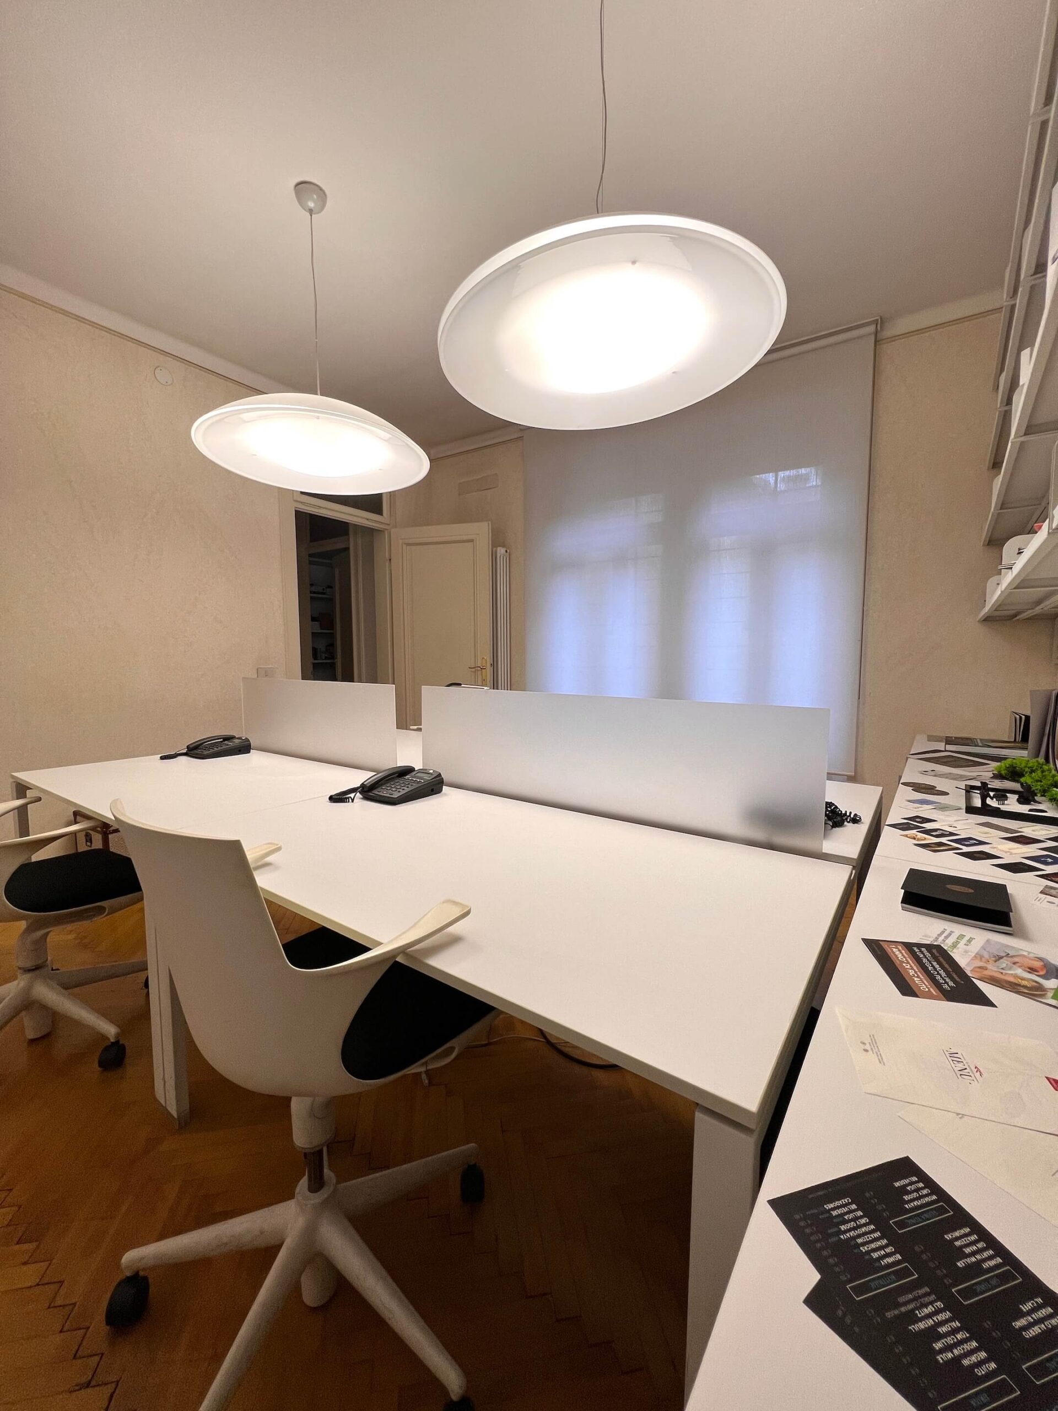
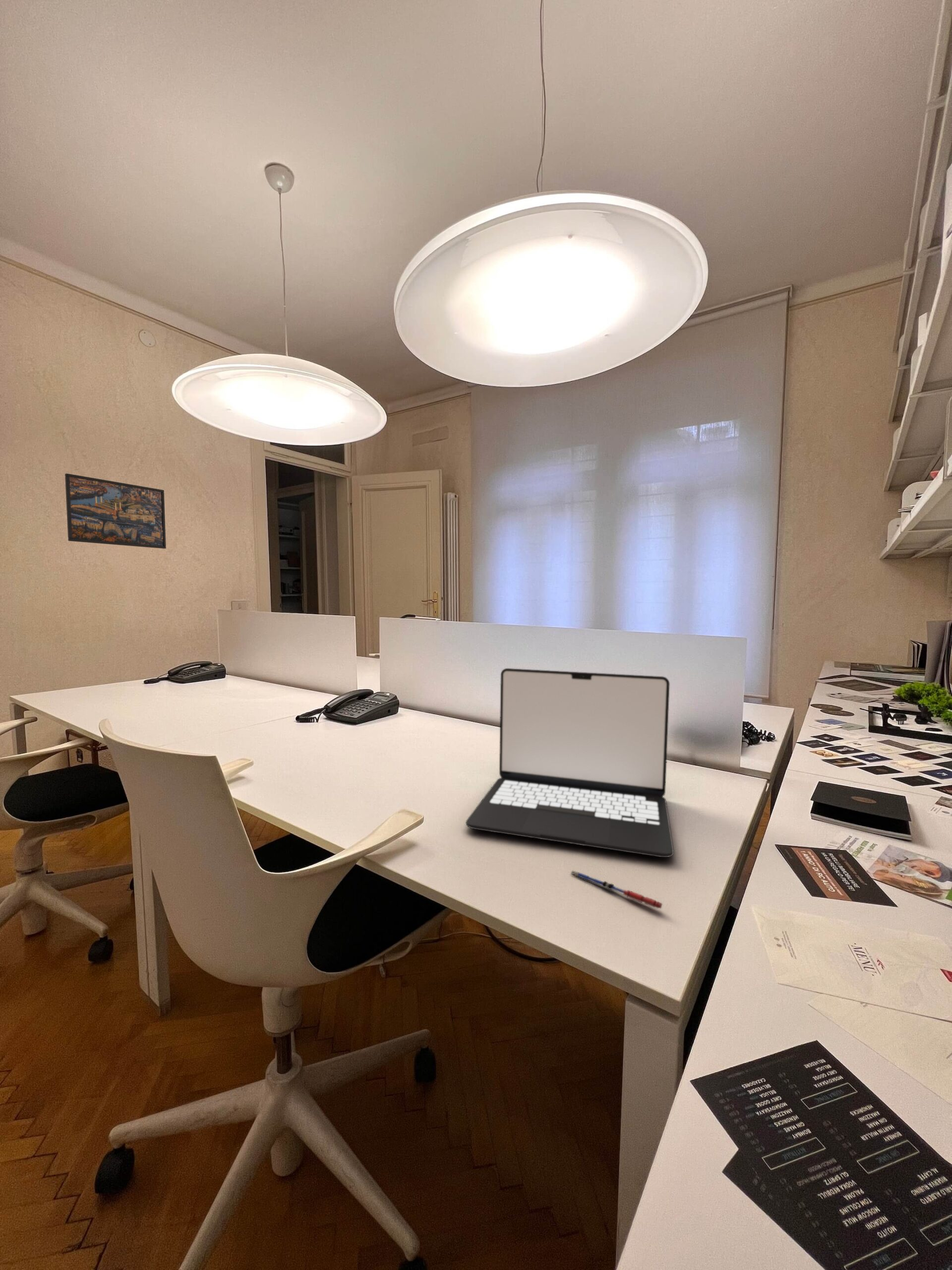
+ laptop (573, 748)
+ pen (613, 887)
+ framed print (119, 513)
